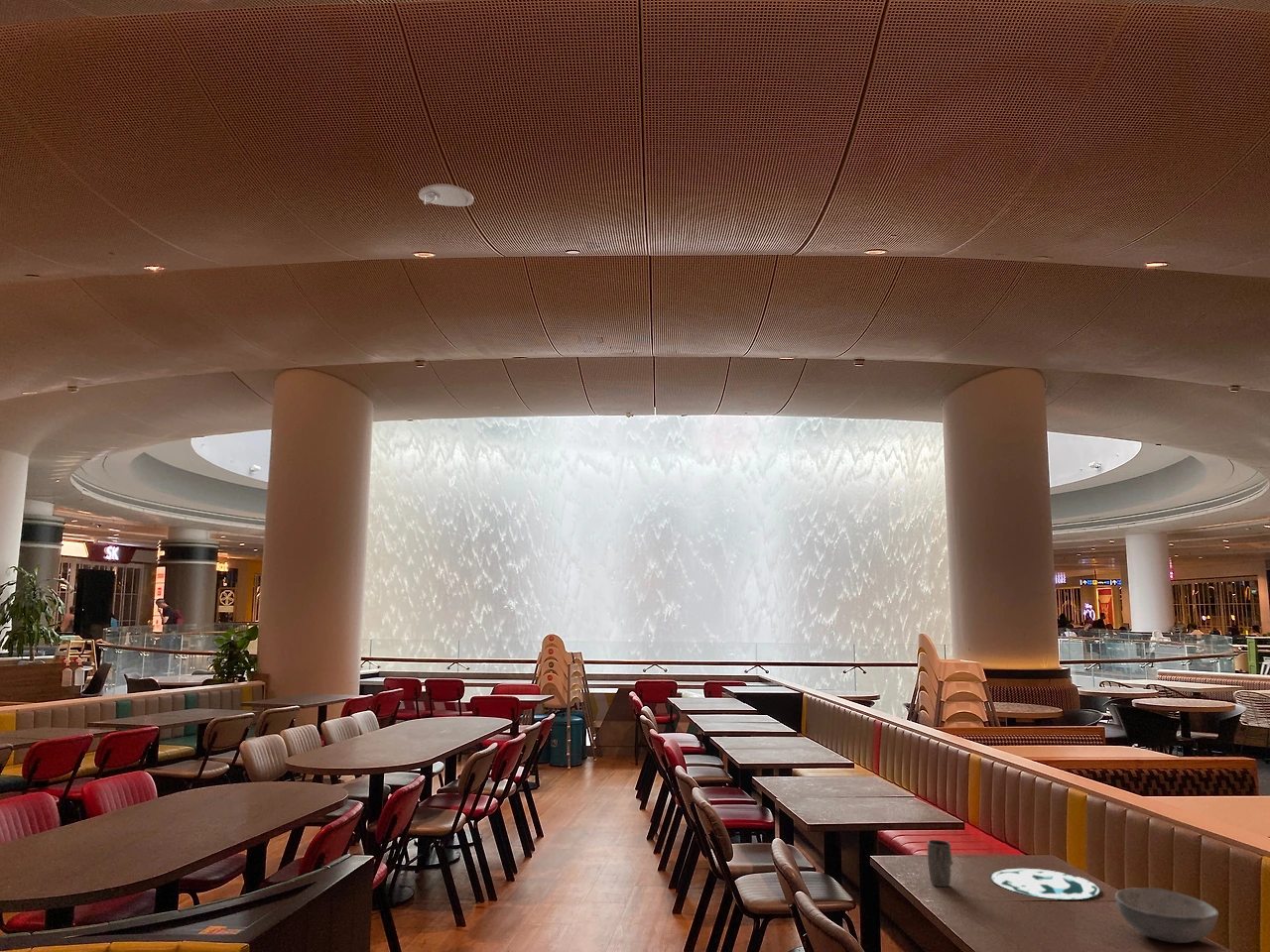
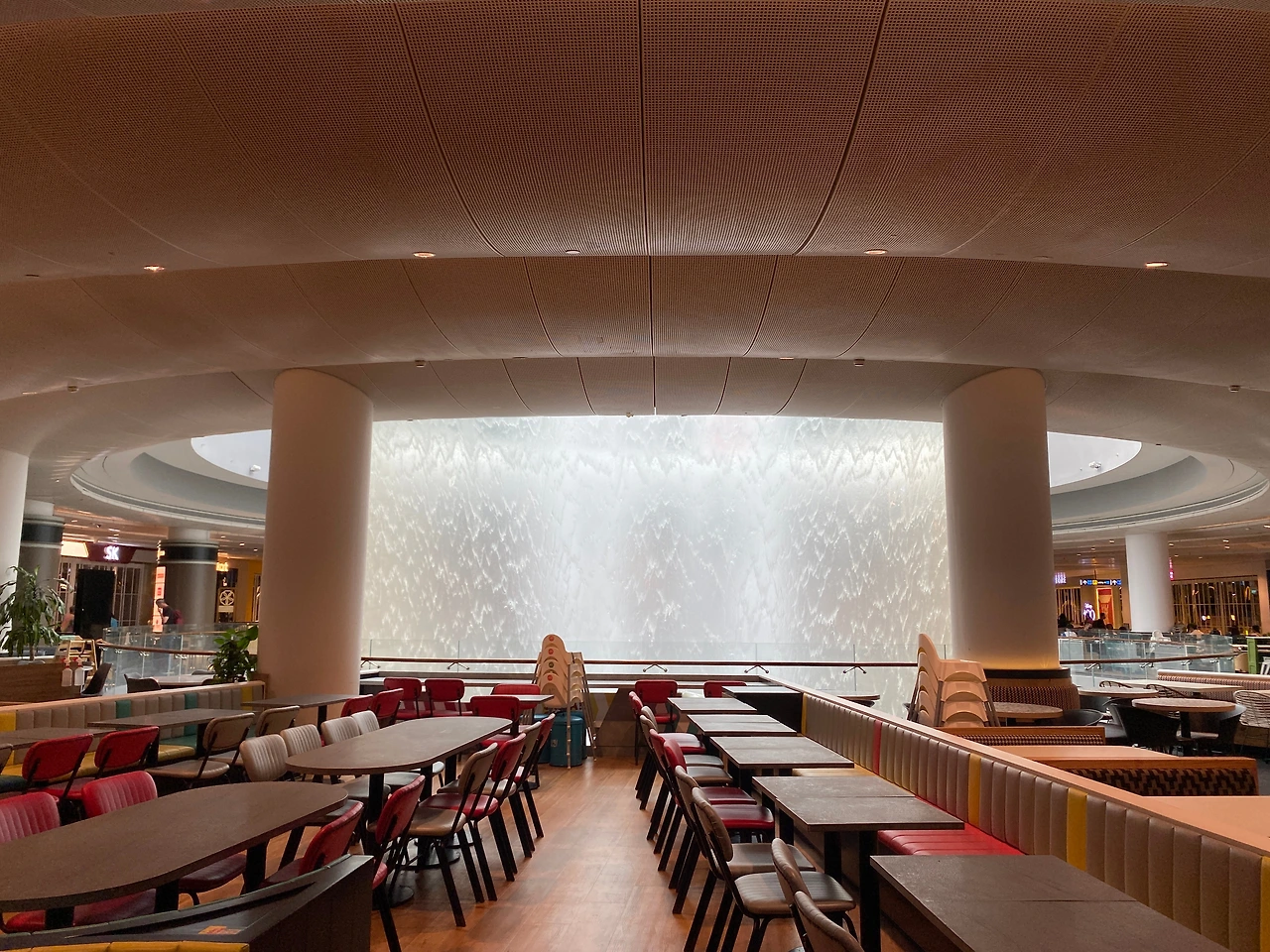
- bowl (1167, 918)
- smoke detector (445, 197)
- mug (939, 862)
- plate (1044, 878)
